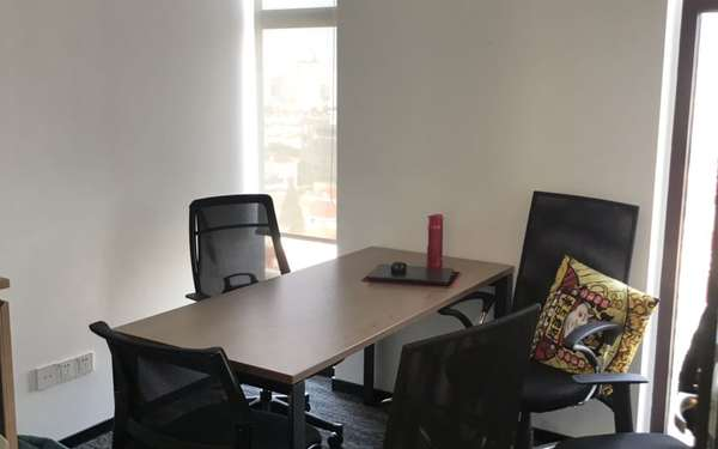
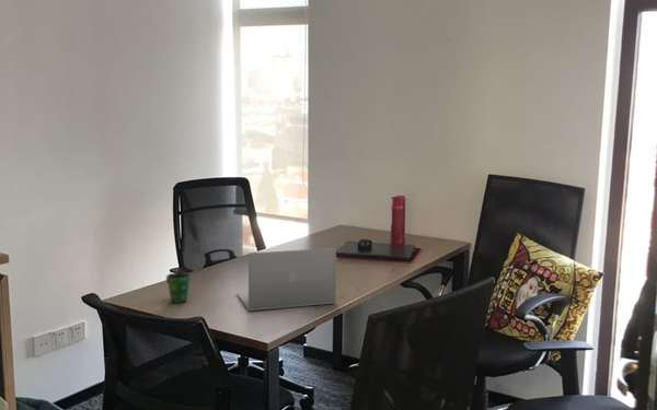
+ cup (176, 286)
+ laptop (285, 271)
